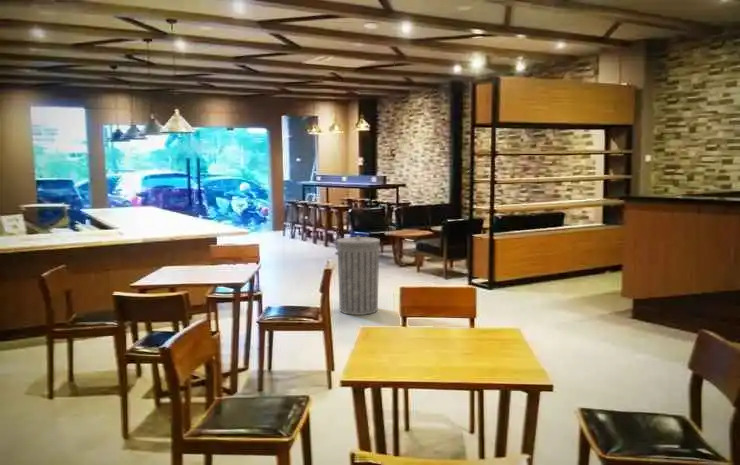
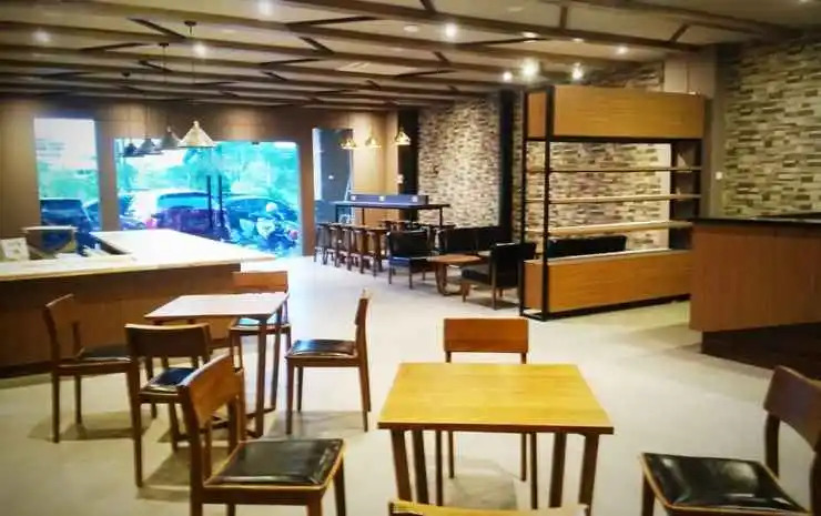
- trash can (358, 273)
